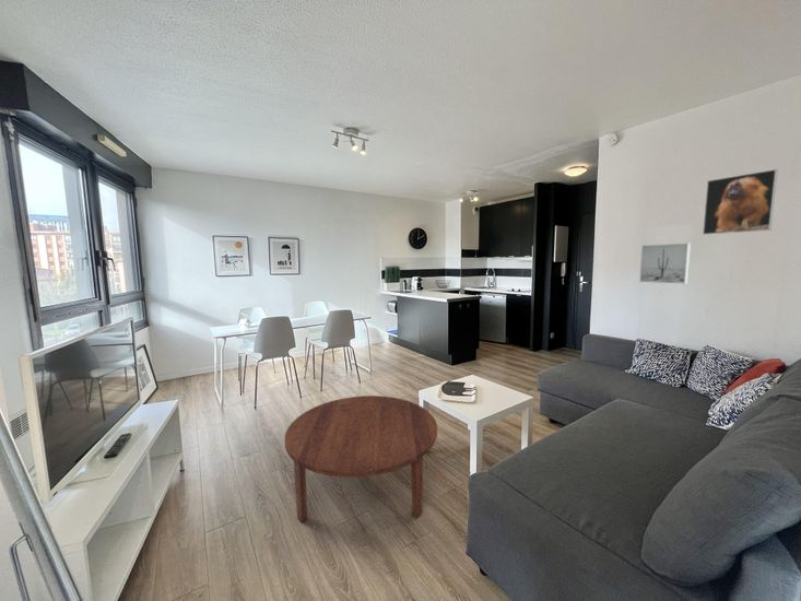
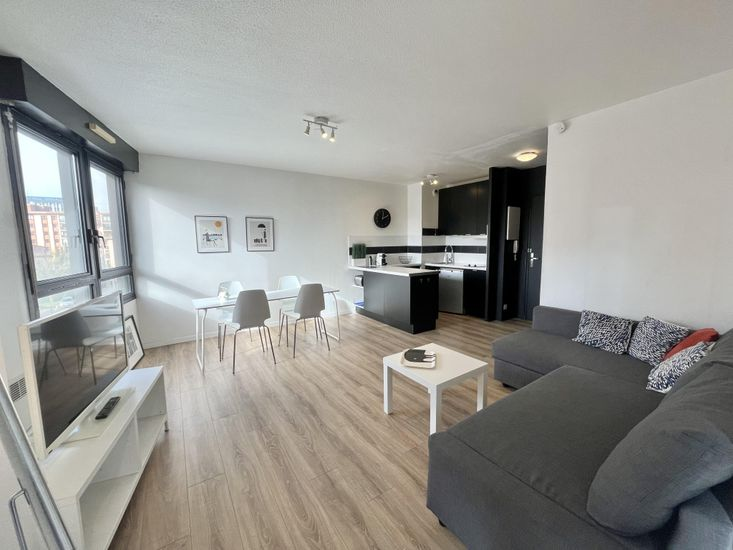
- wall art (663, 263)
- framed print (737, 204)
- coffee table (363, 452)
